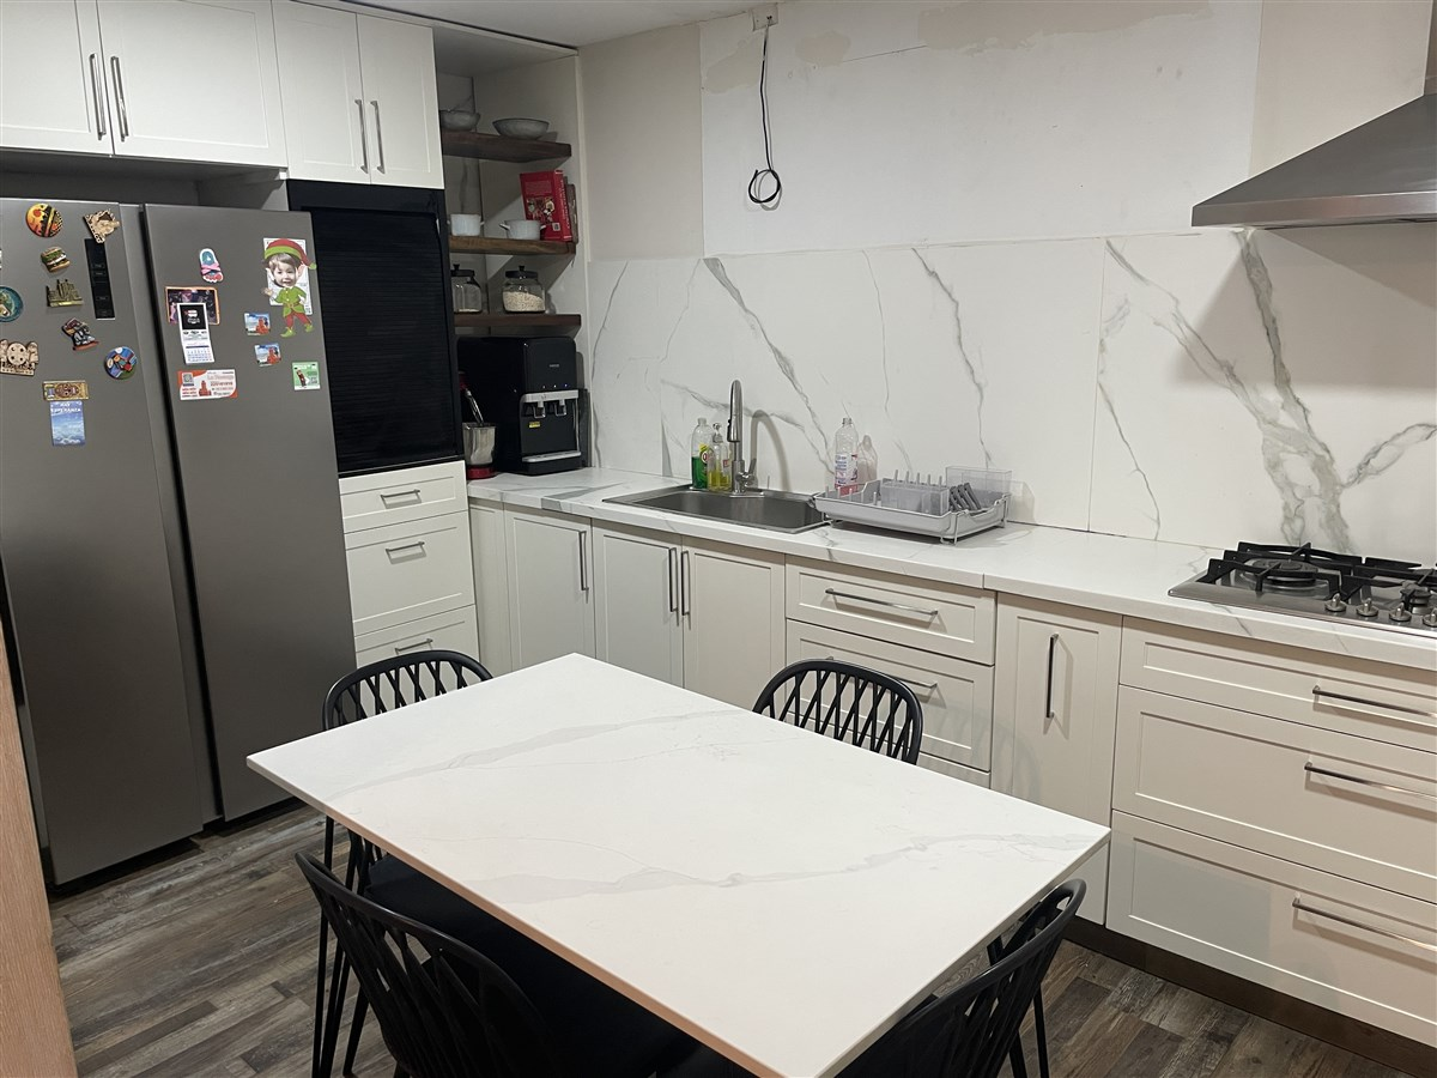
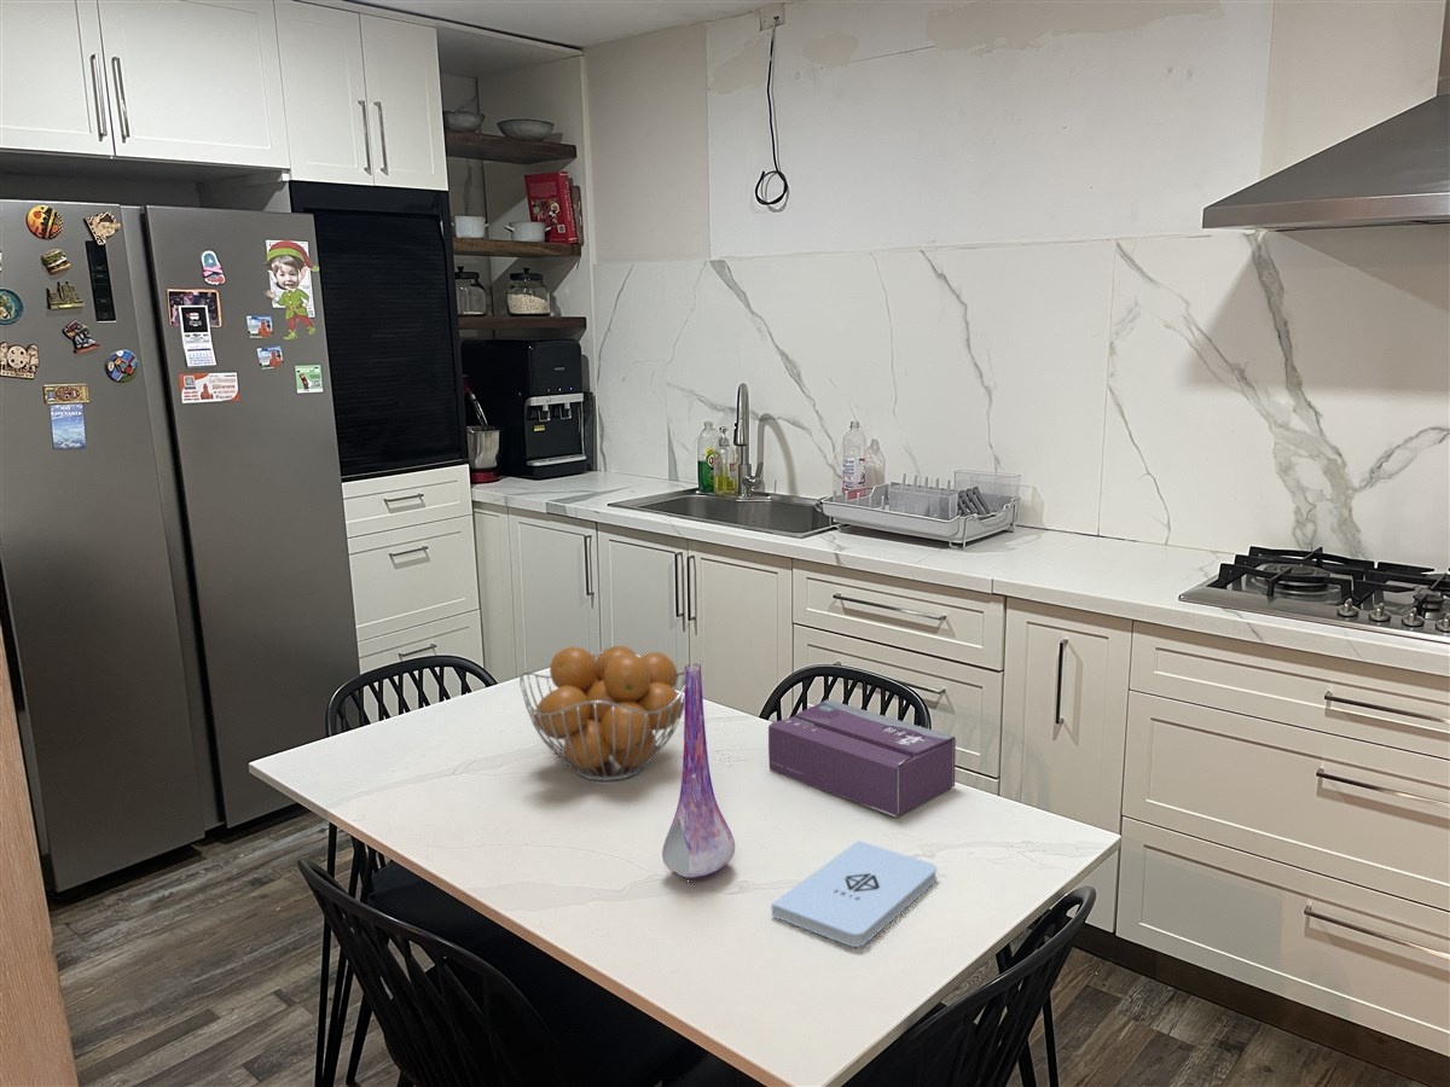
+ vase (703, 767)
+ notepad (858, 890)
+ fruit basket (608, 708)
+ tissue box (859, 752)
